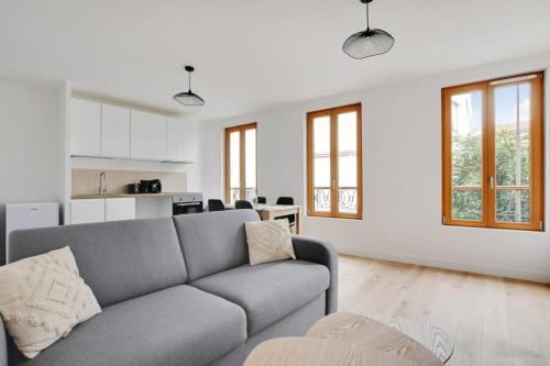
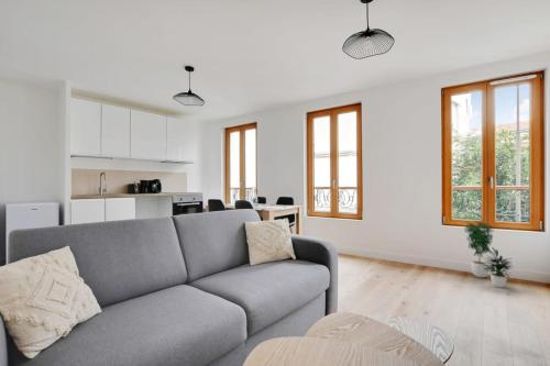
+ potted plant (486, 249)
